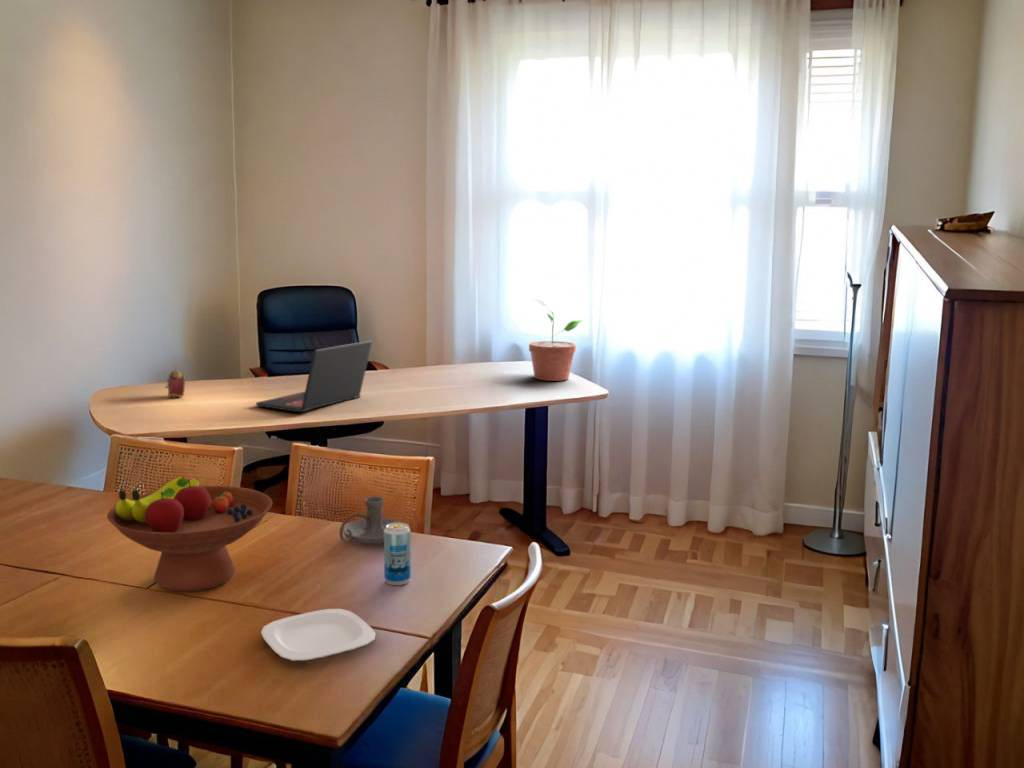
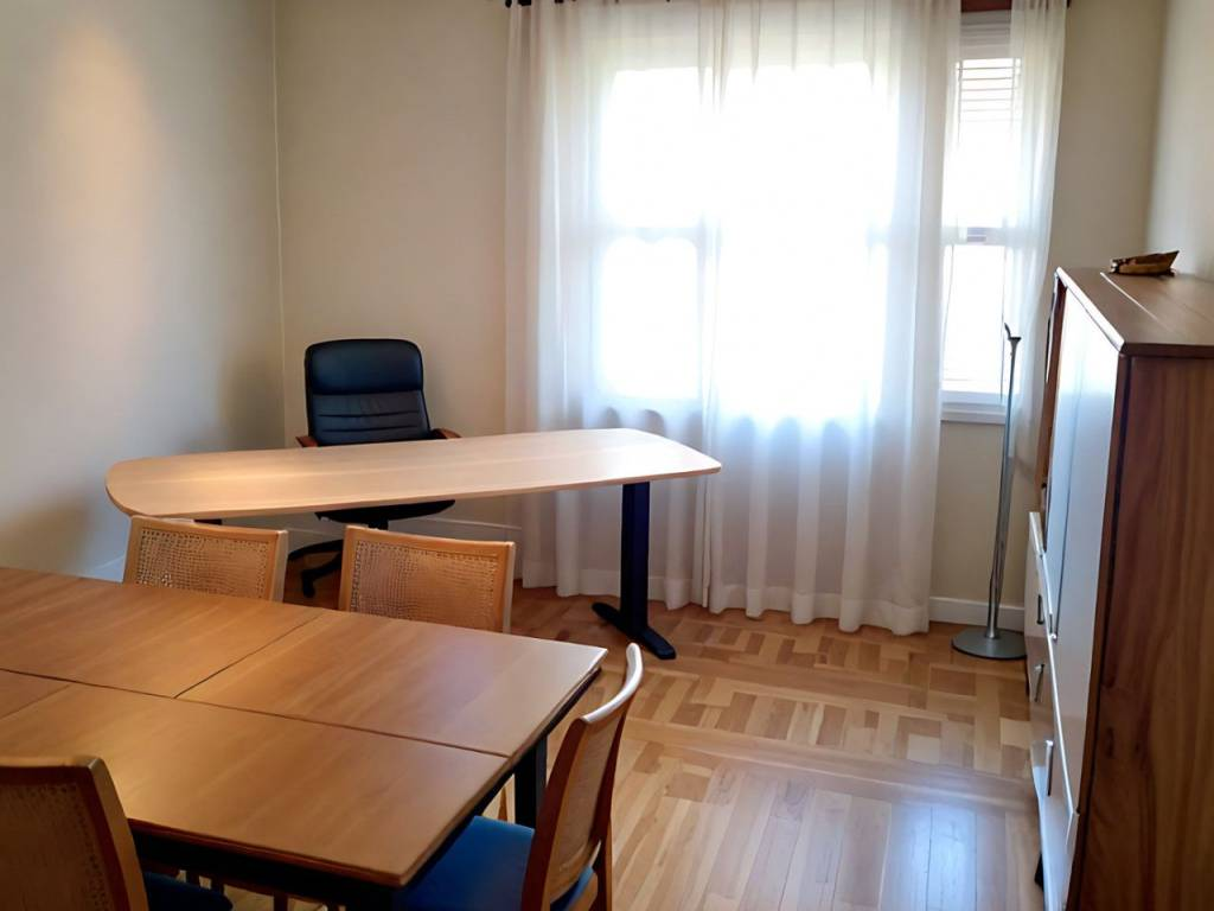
- beverage can (397, 553)
- plate (318, 636)
- candle holder (369, 520)
- fruit bowl (193, 529)
- potted plant (552, 338)
- laptop (314, 372)
- alarm clock (174, 381)
